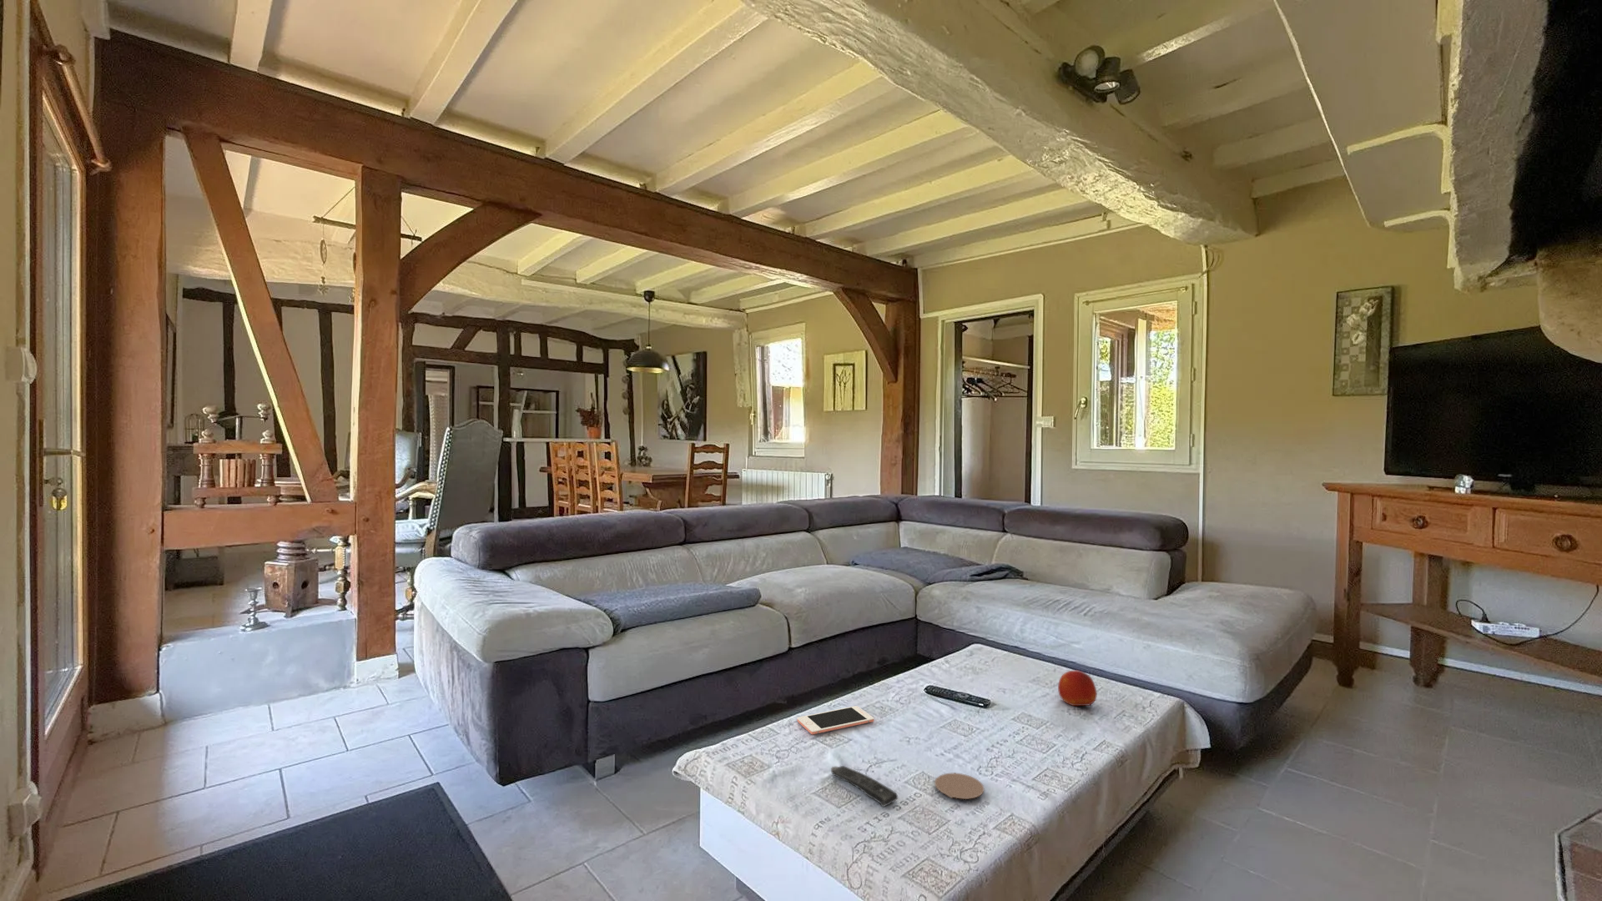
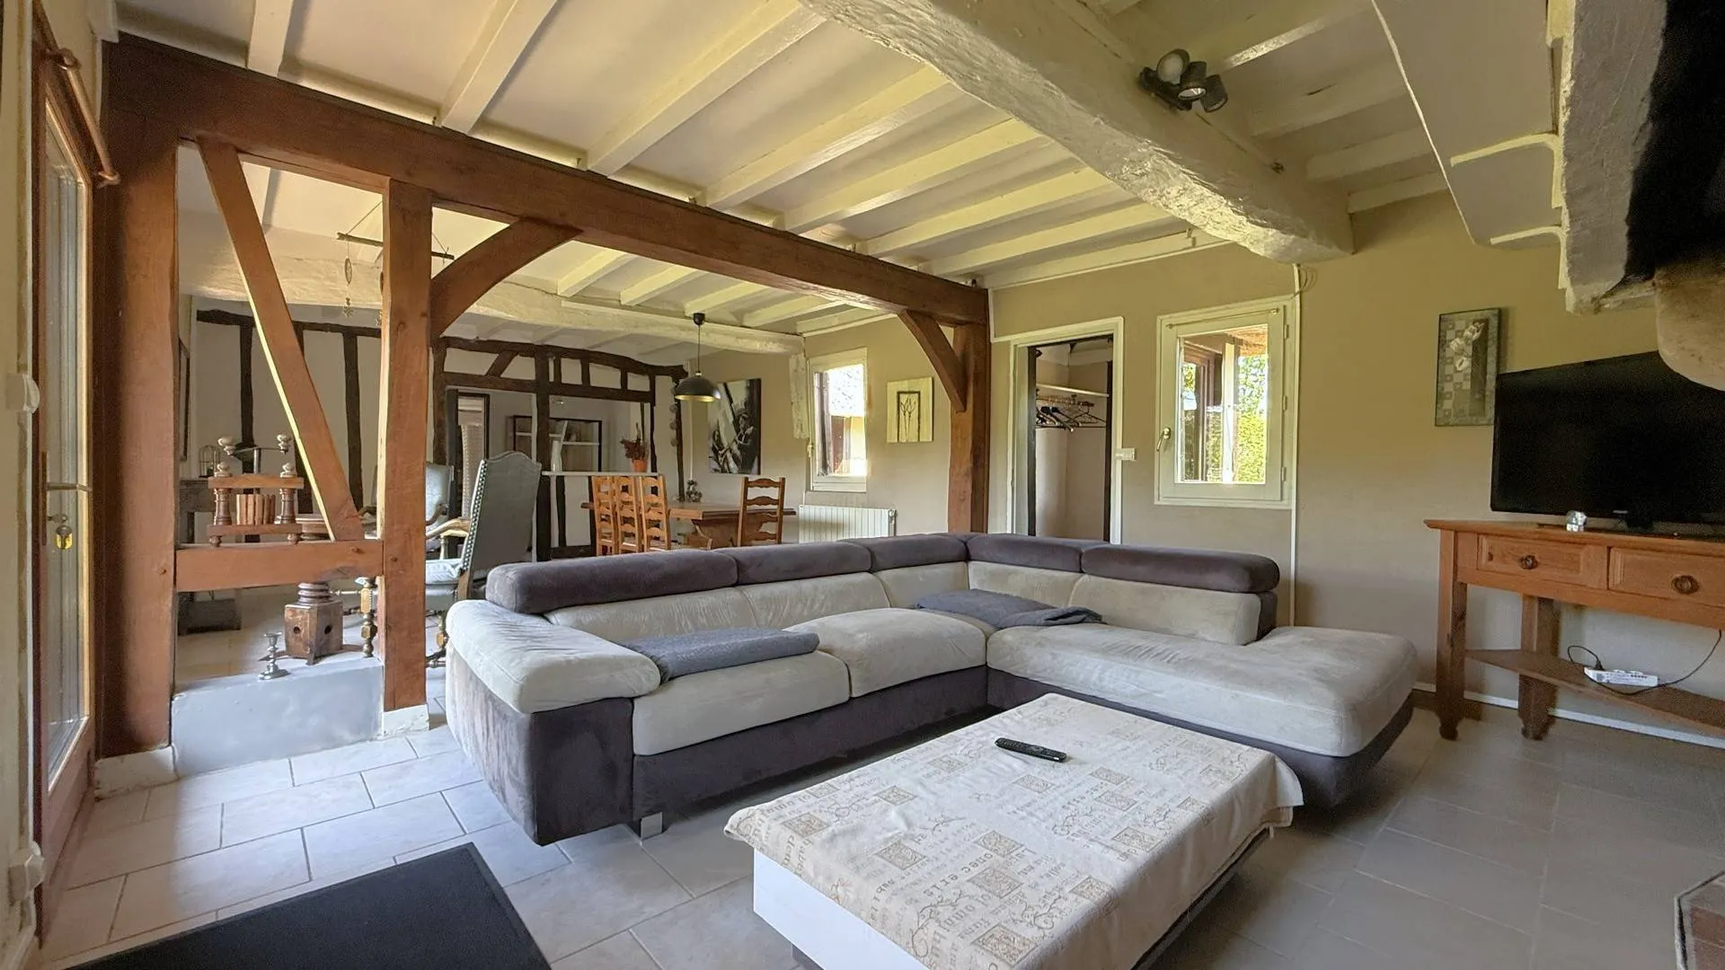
- coaster (958, 789)
- cell phone (835, 719)
- fruit (1076, 686)
- remote control (860, 782)
